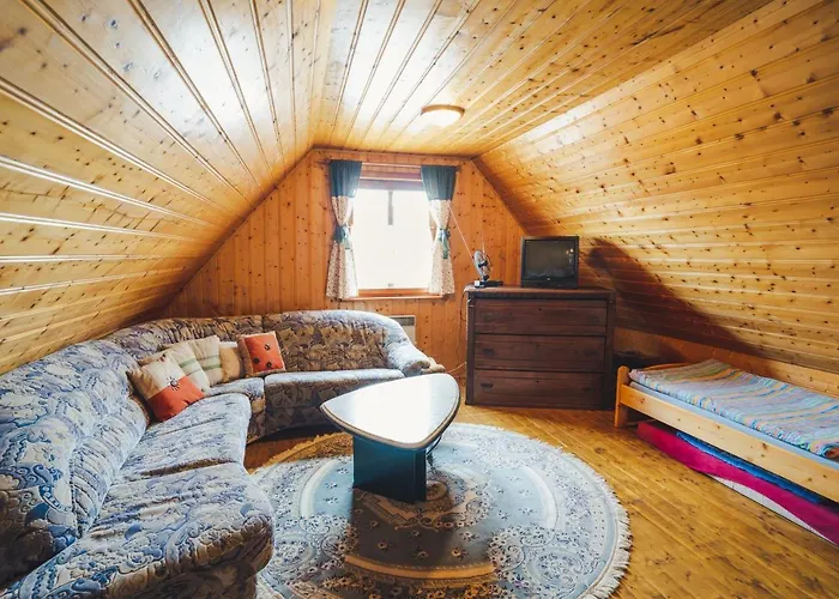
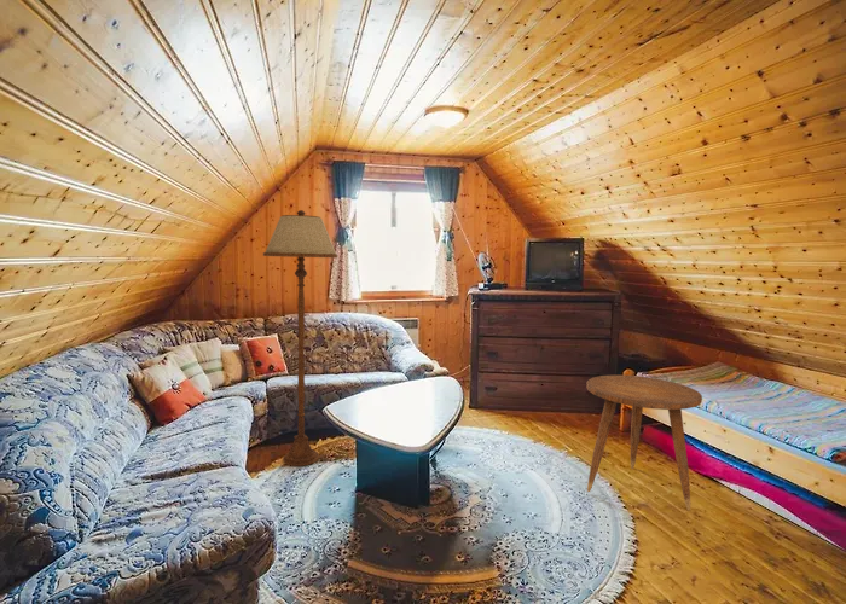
+ floor lamp (301, 337)
+ side table (638, 439)
